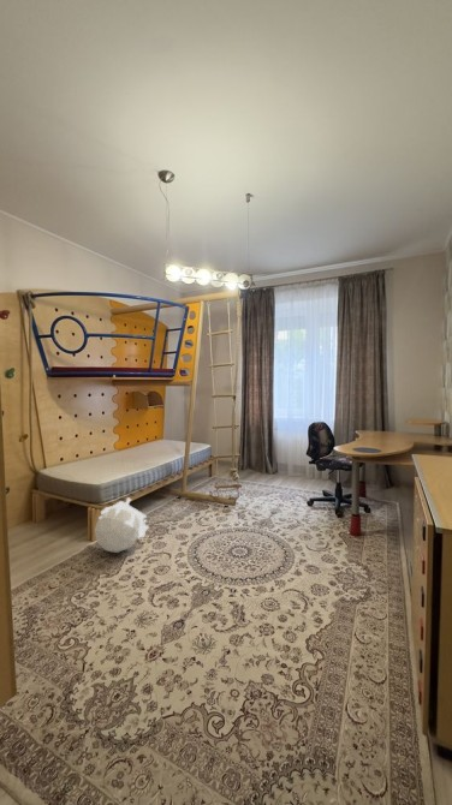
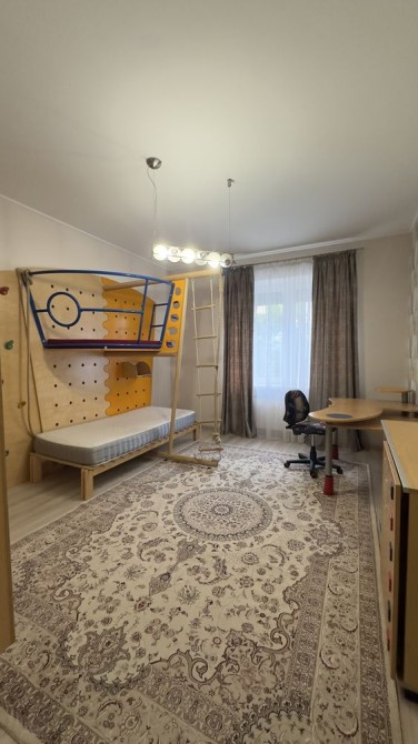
- pouf (121, 524)
